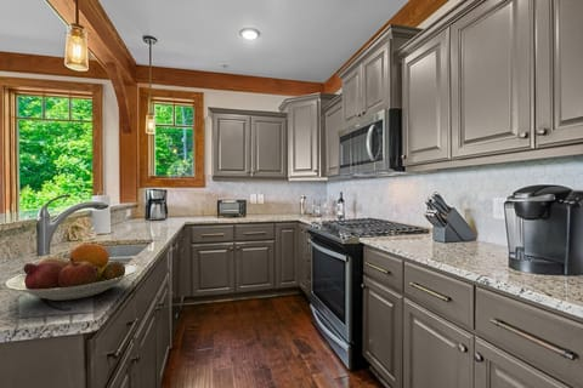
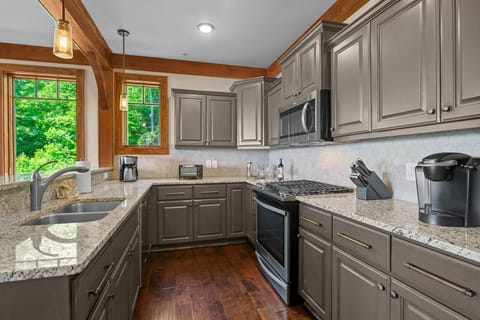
- fruit bowl (78, 268)
